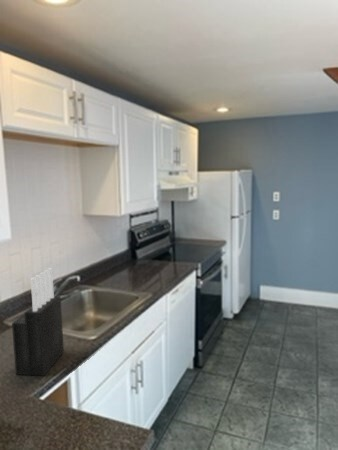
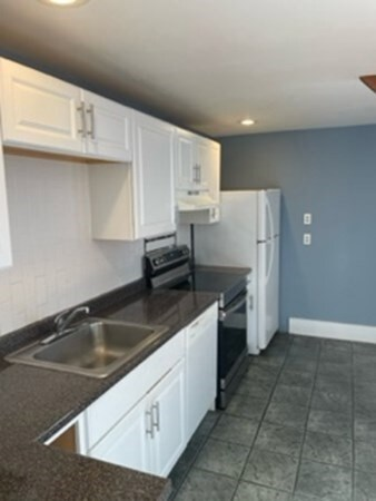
- knife block (35, 318)
